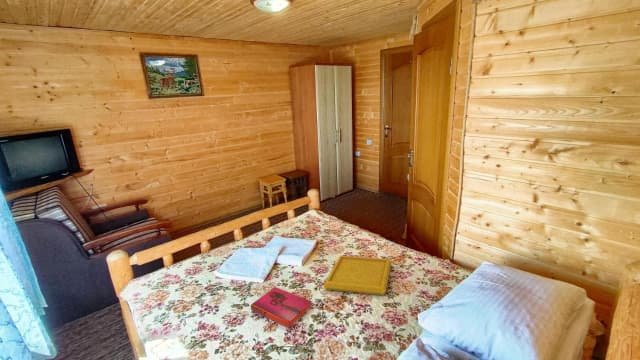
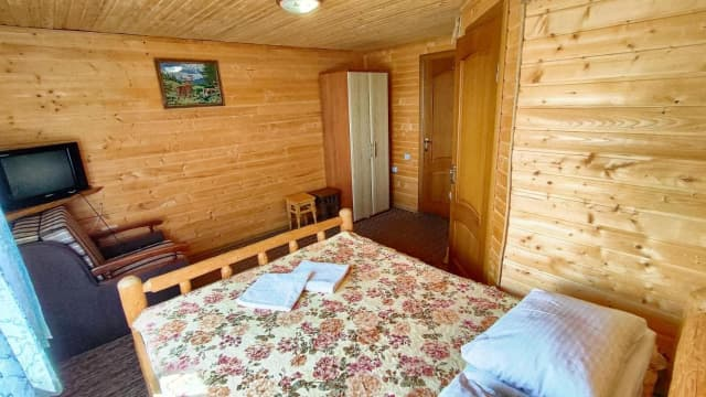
- hardback book (281, 305)
- serving tray (359, 273)
